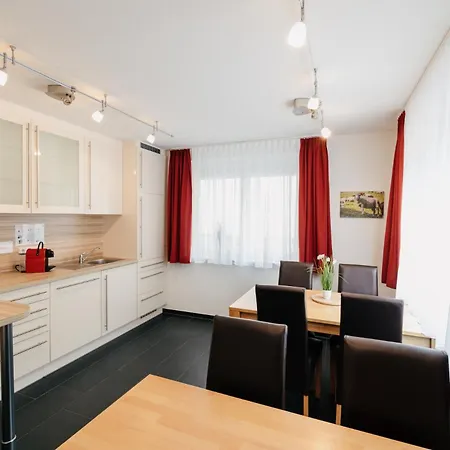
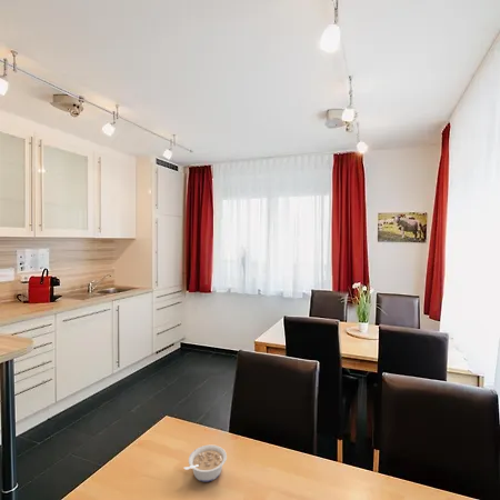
+ legume (207, 463)
